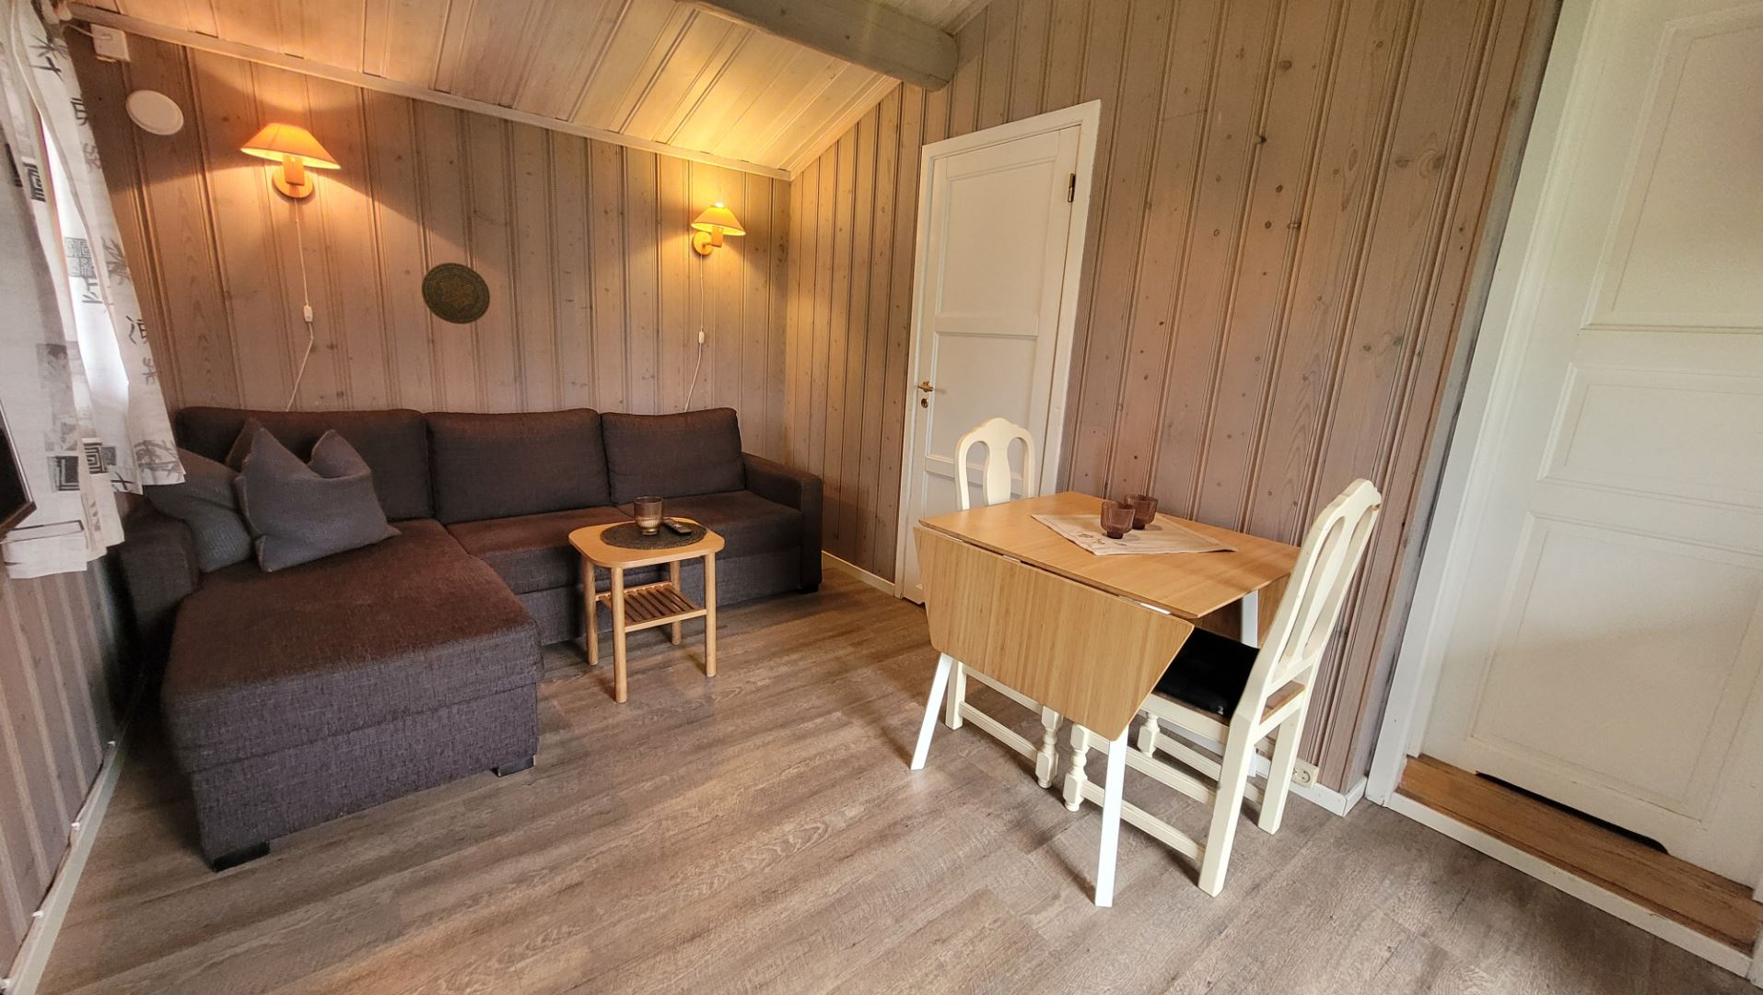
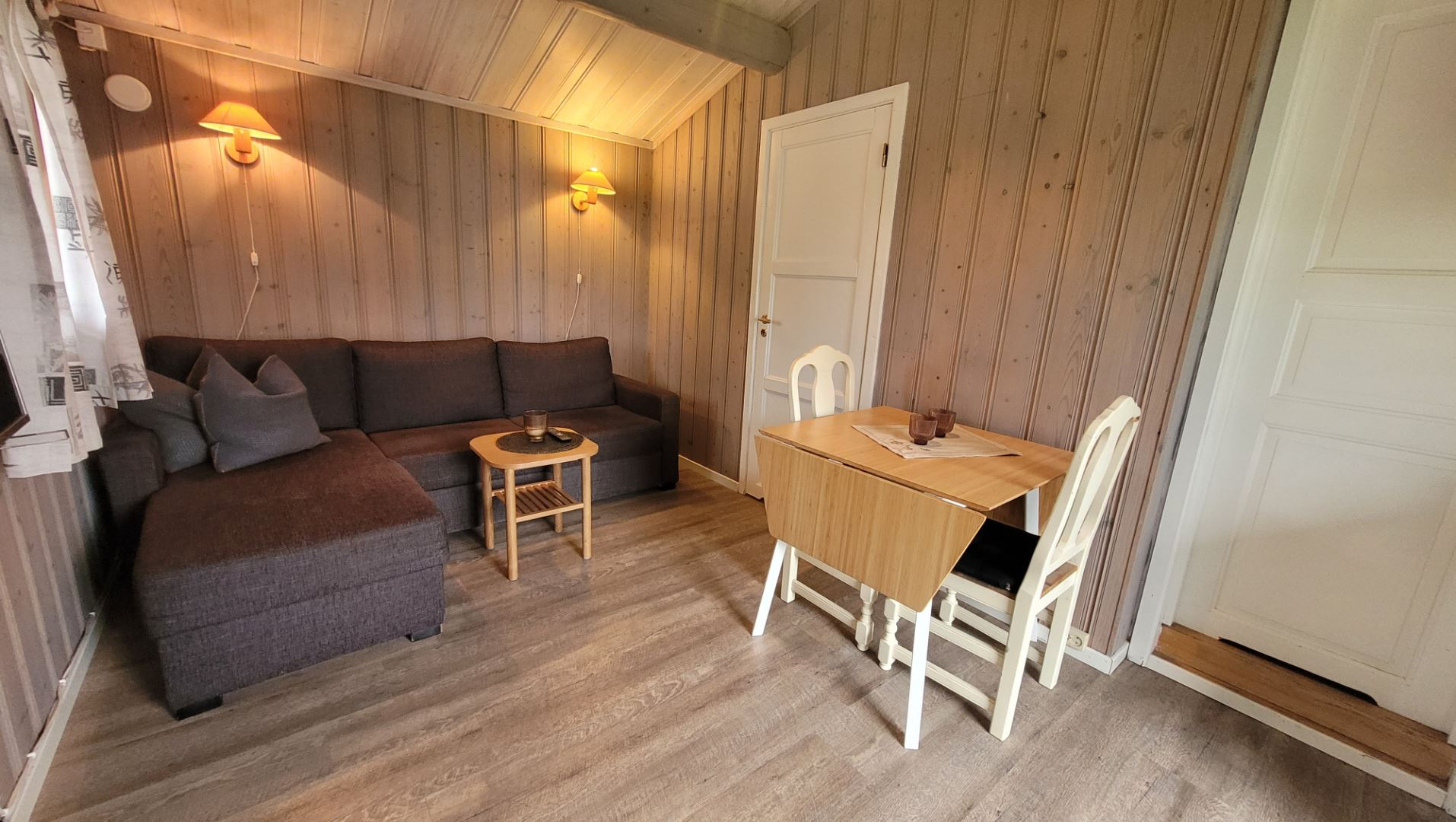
- decorative plate (456, 293)
